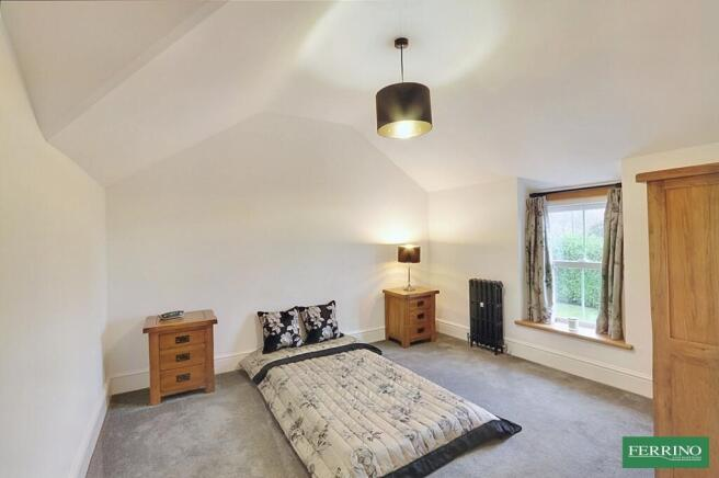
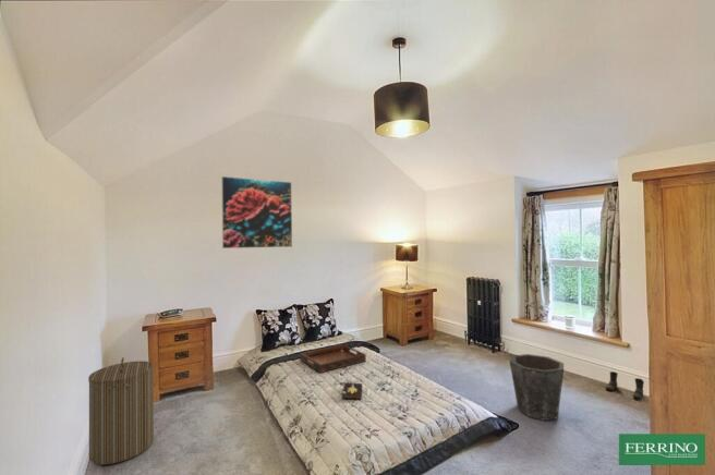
+ hardback book (352, 390)
+ boots (616, 385)
+ waste bin (536, 386)
+ laundry hamper (122, 402)
+ serving tray (332, 356)
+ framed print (258, 214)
